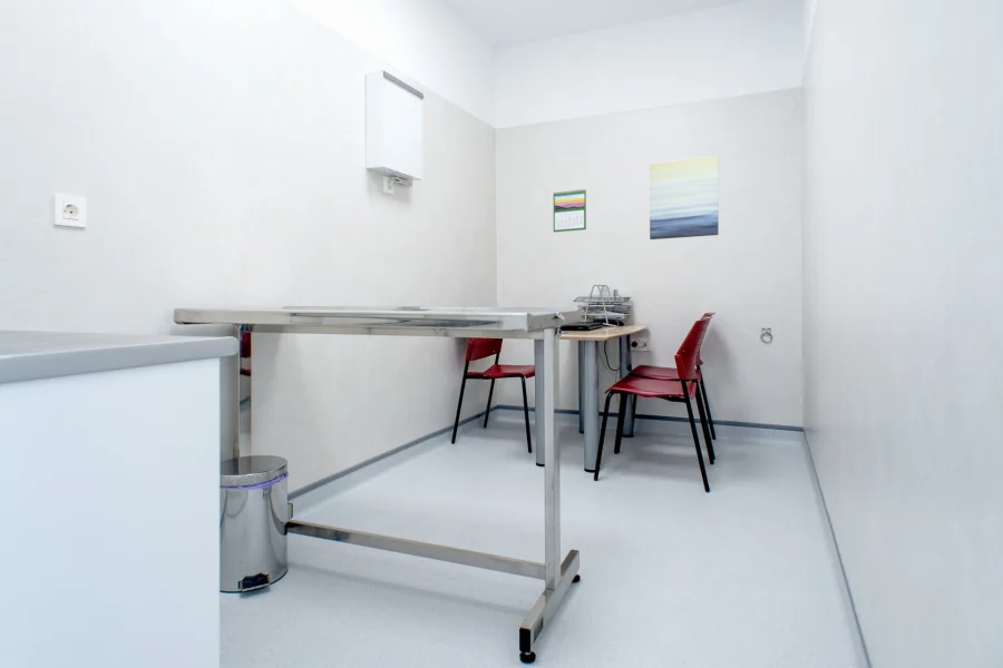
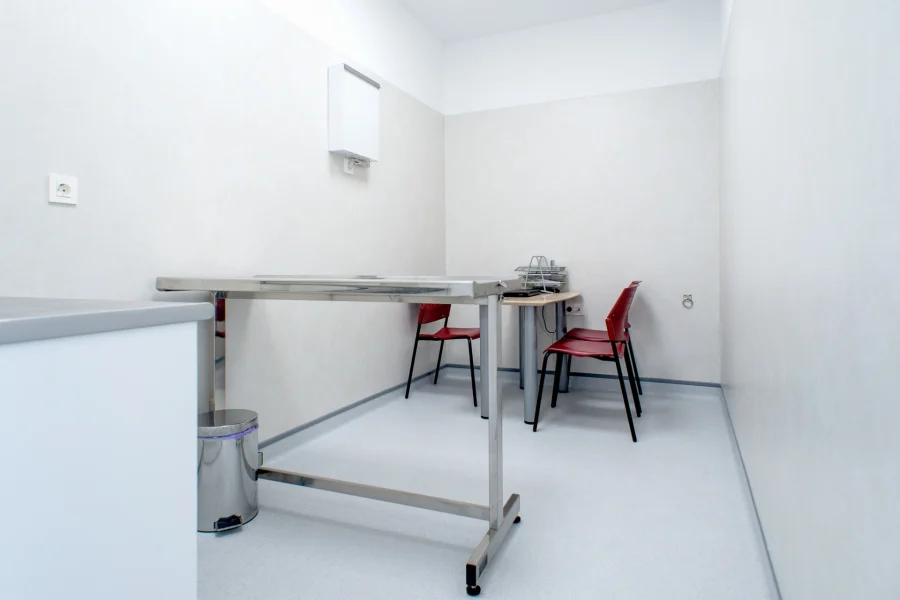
- calendar (569, 209)
- wall art (683, 198)
